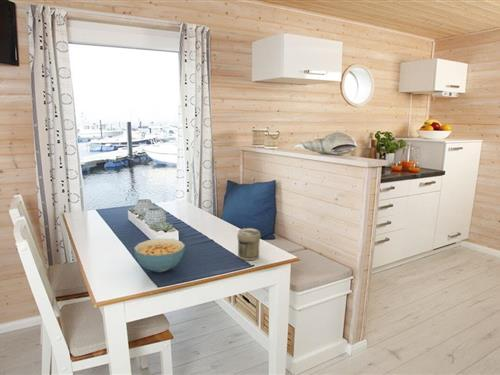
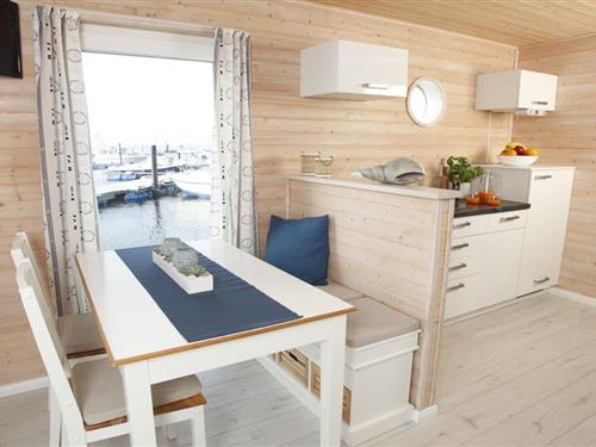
- jar (248, 244)
- cereal bowl (160, 257)
